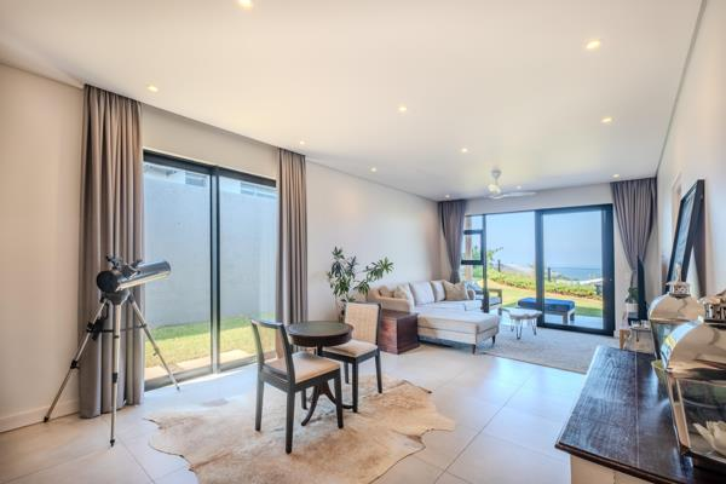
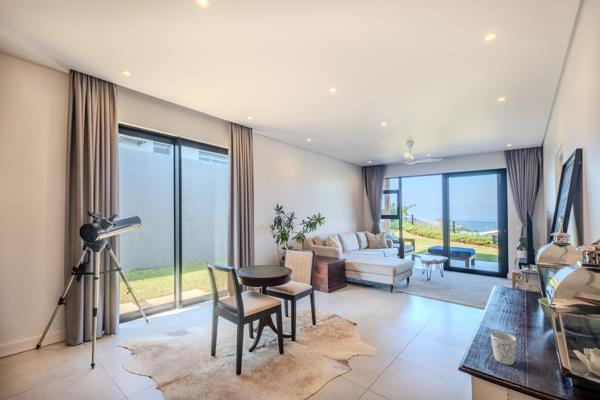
+ mug (506, 347)
